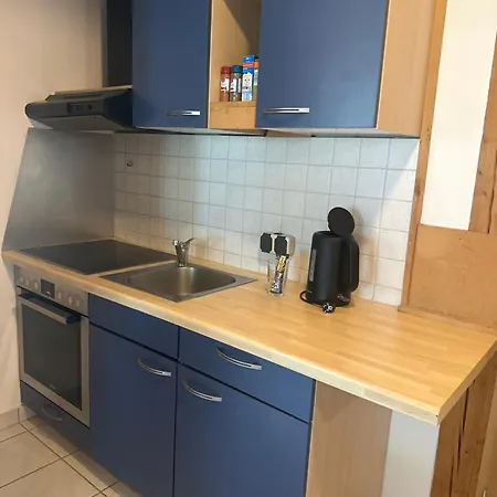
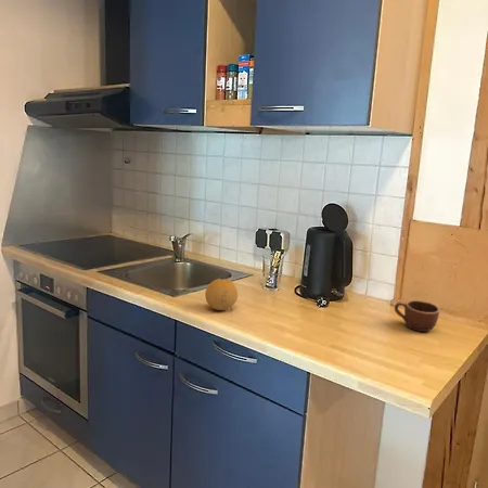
+ fruit (221, 294)
+ mug (418, 317)
